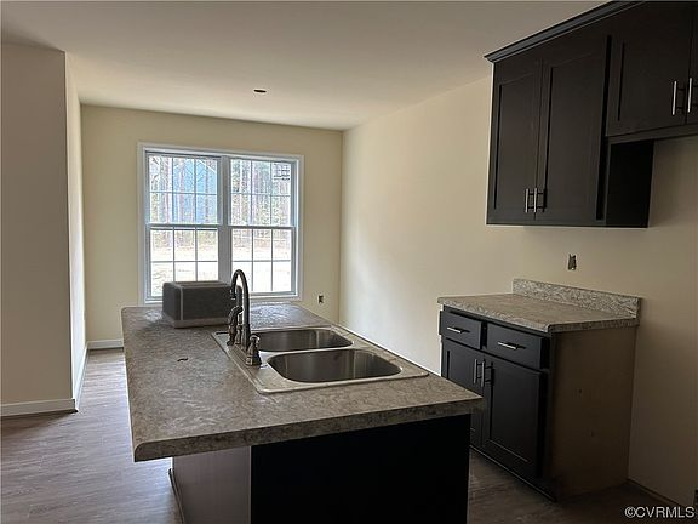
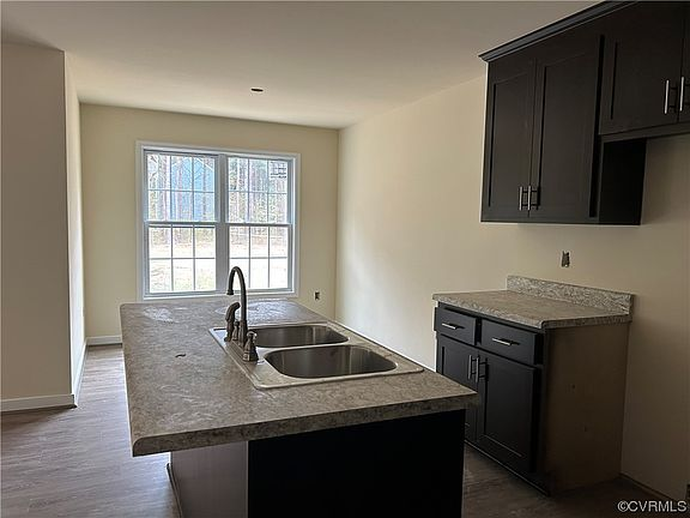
- toaster (206, 301)
